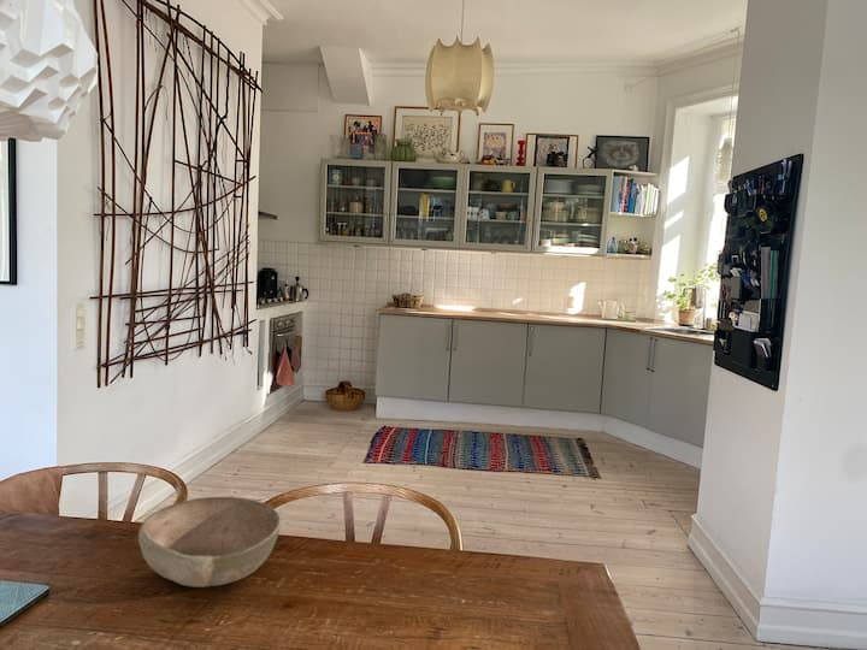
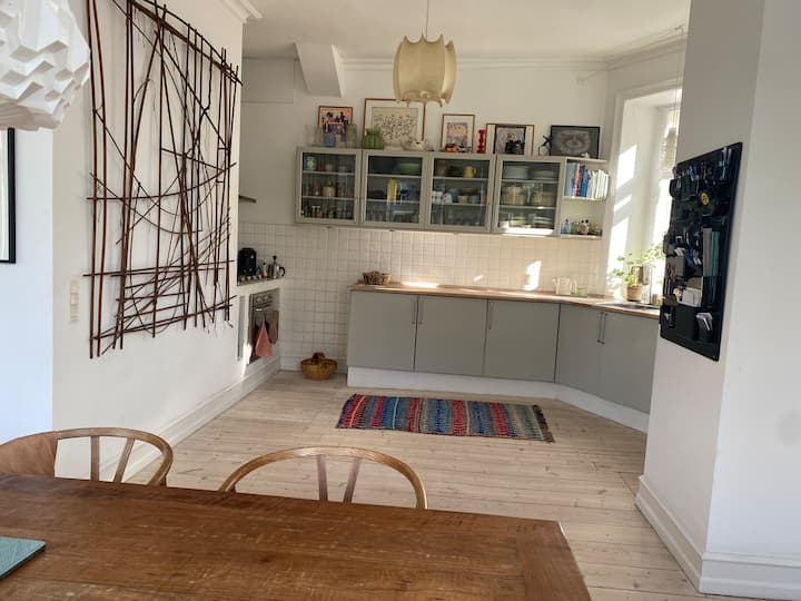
- bowl (213, 546)
